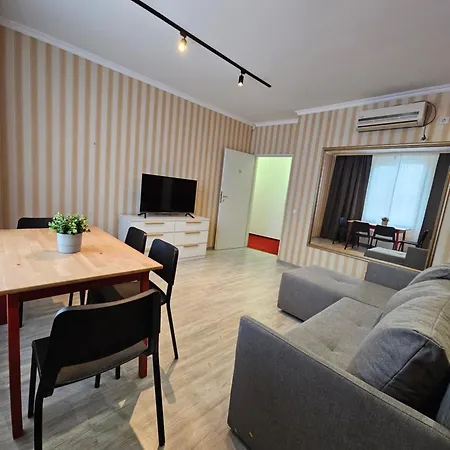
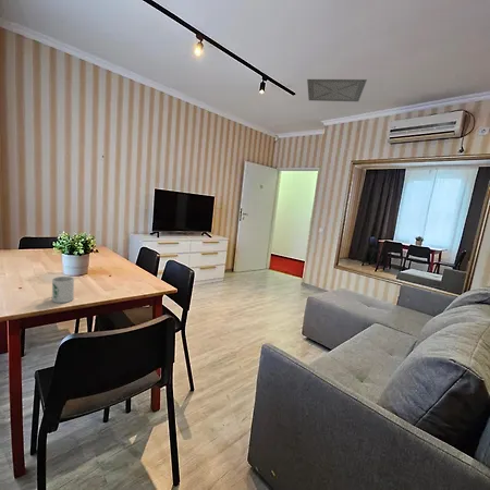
+ ceiling vent (334, 90)
+ mug (61, 287)
